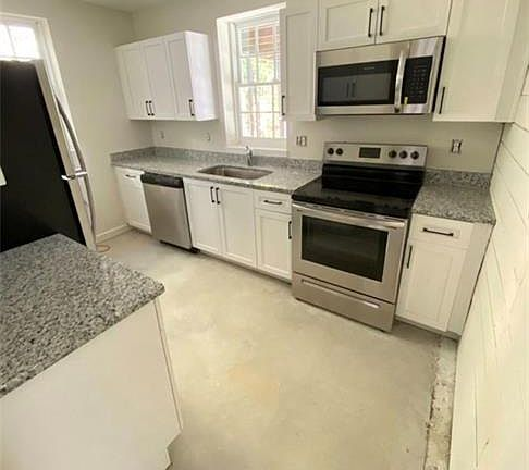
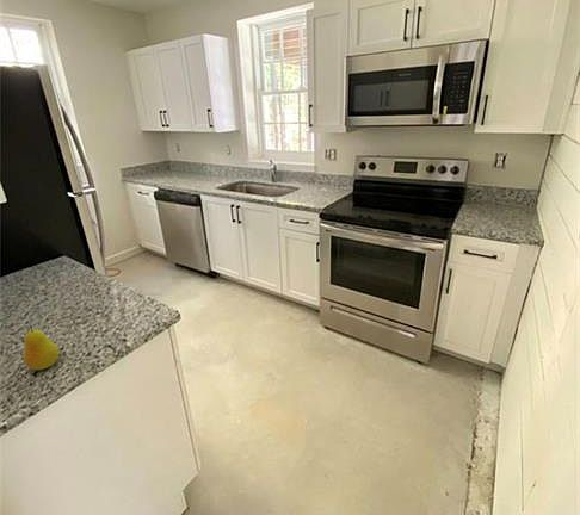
+ fruit (37, 346)
